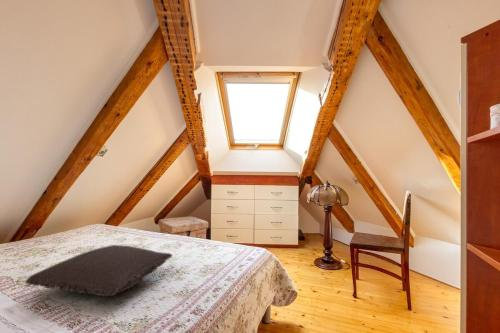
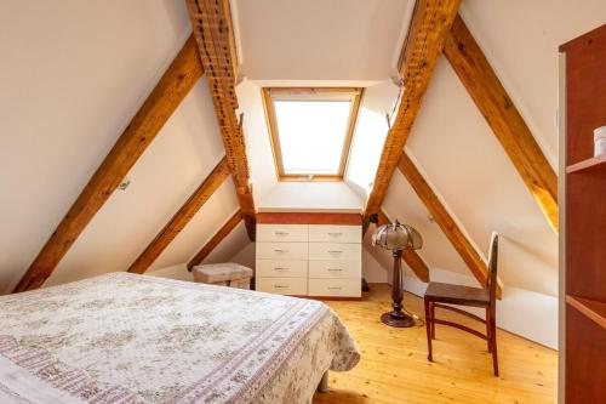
- pillow (107, 268)
